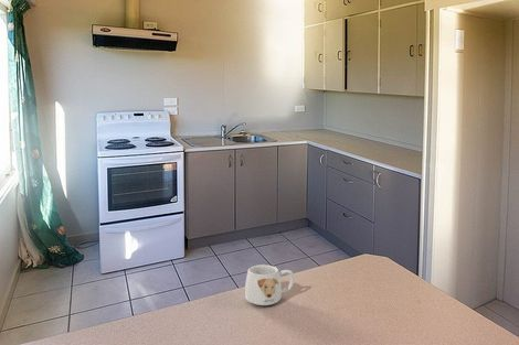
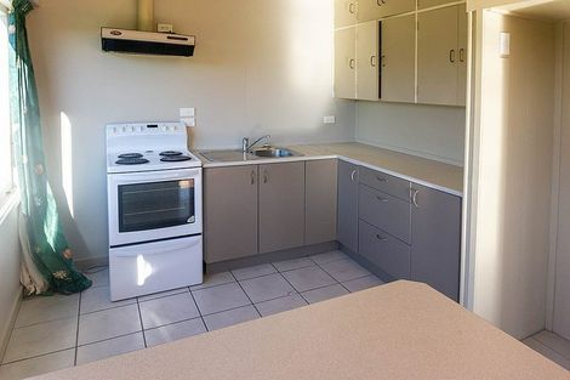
- mug (269, 283)
